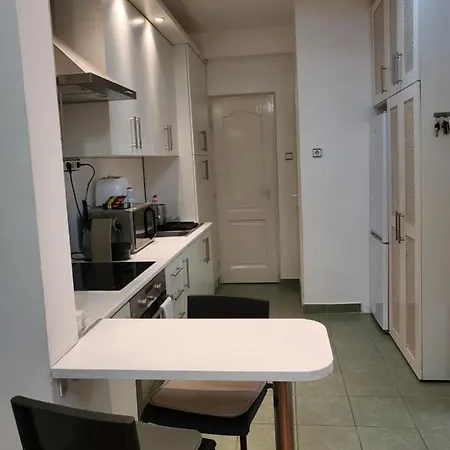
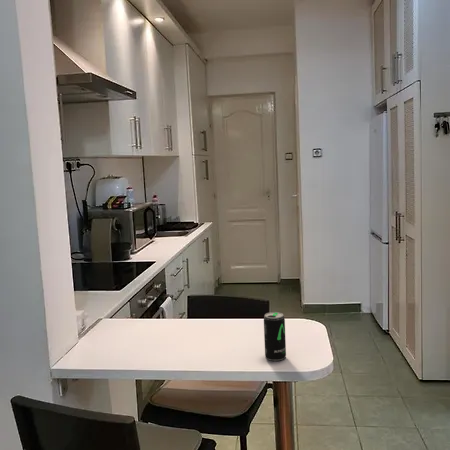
+ beverage can (274, 335)
